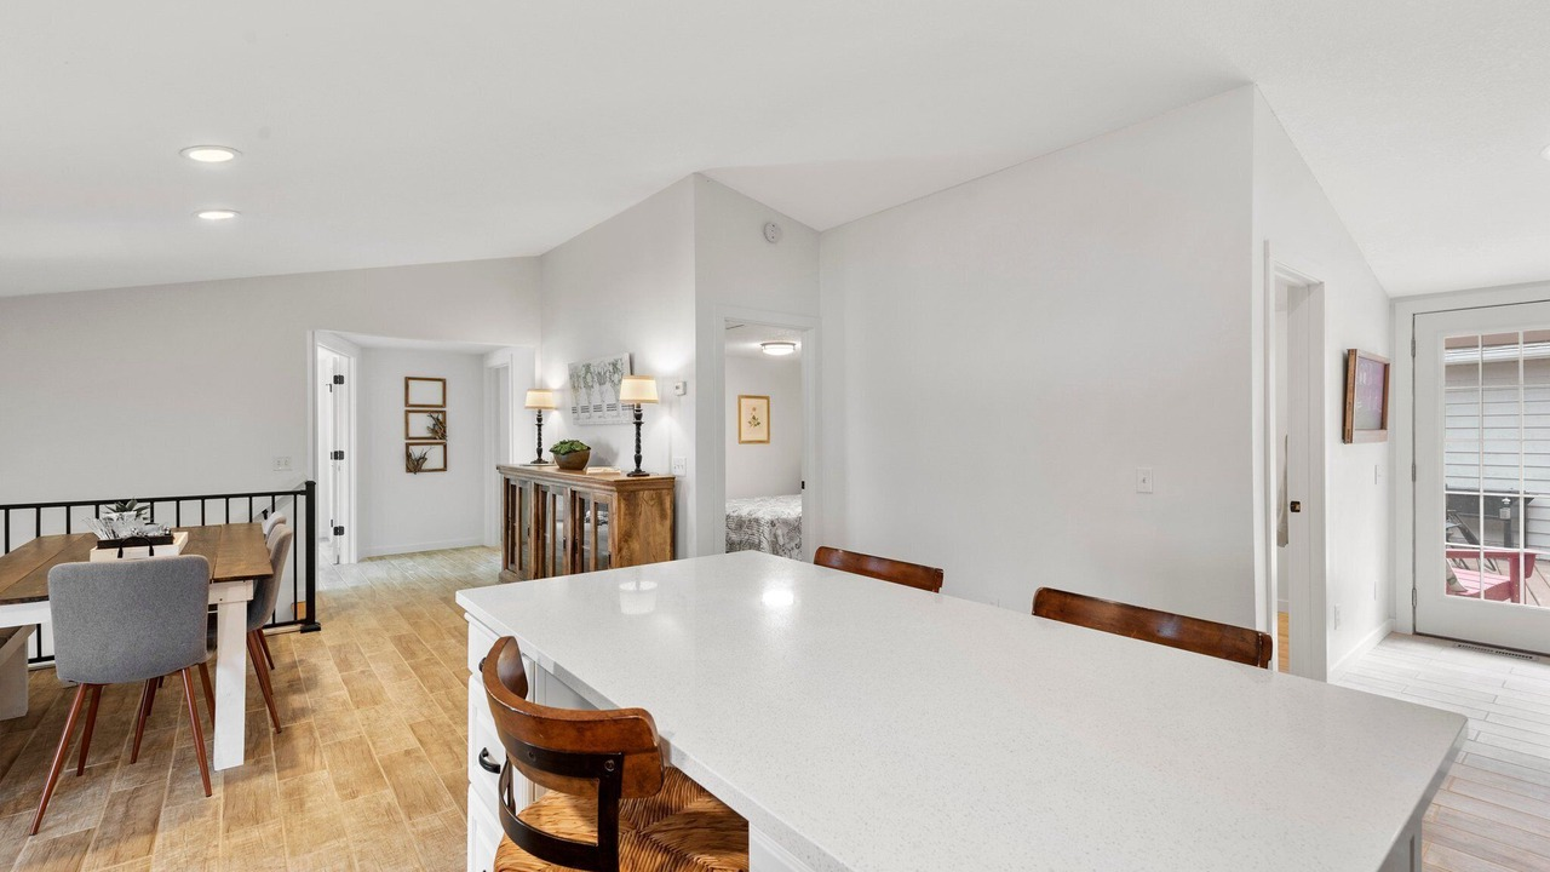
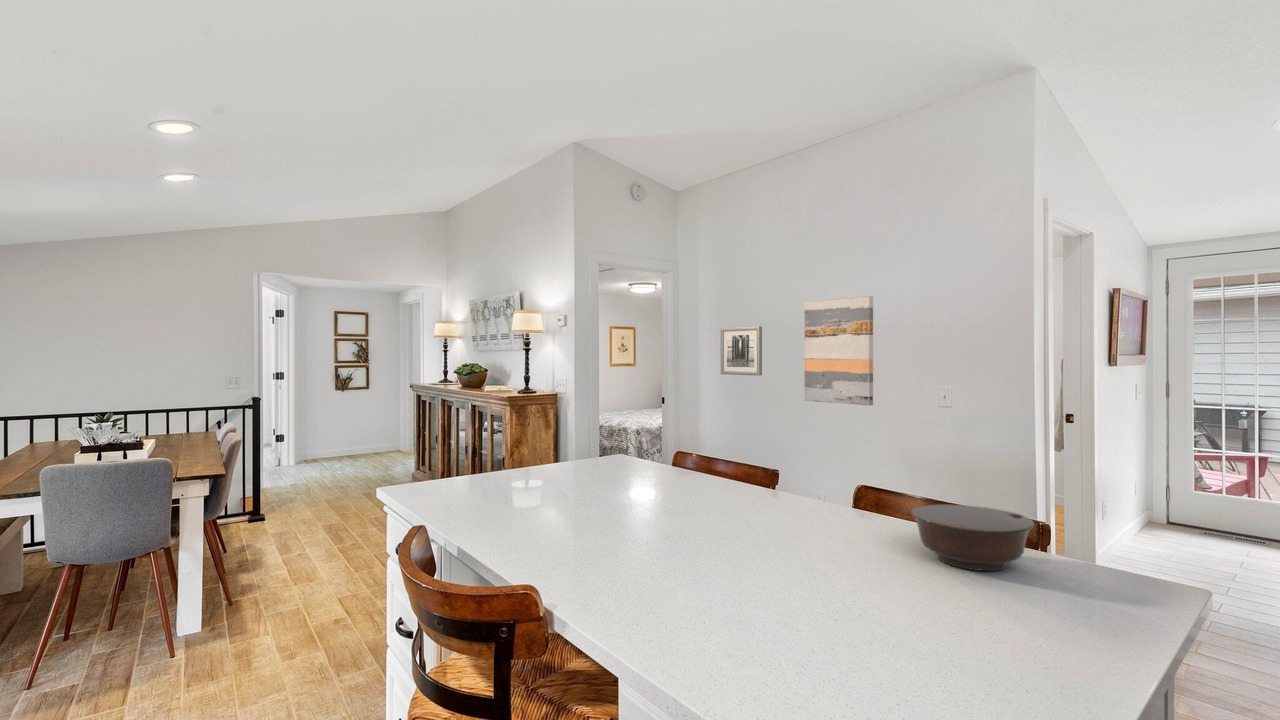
+ bowl (969, 538)
+ wall art (740, 351)
+ wall art (837, 351)
